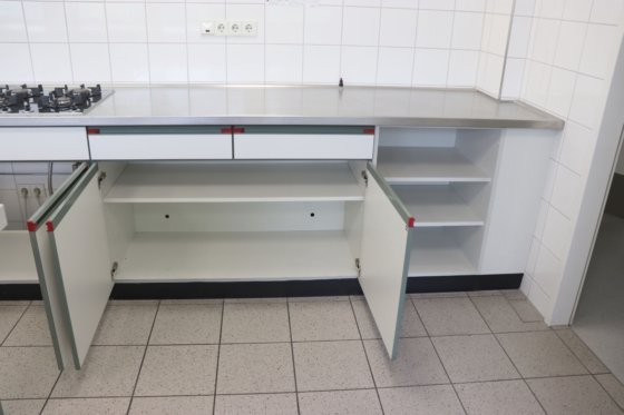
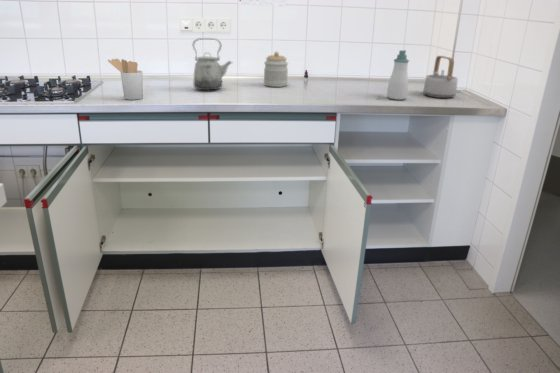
+ jar (276, 68)
+ kettle (213, 64)
+ soap bottle (399, 74)
+ teapot (440, 76)
+ utensil holder (126, 78)
